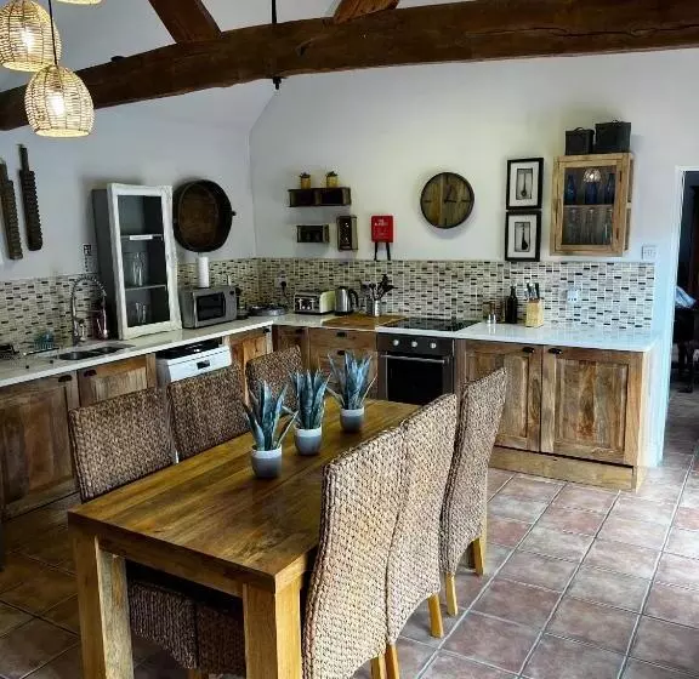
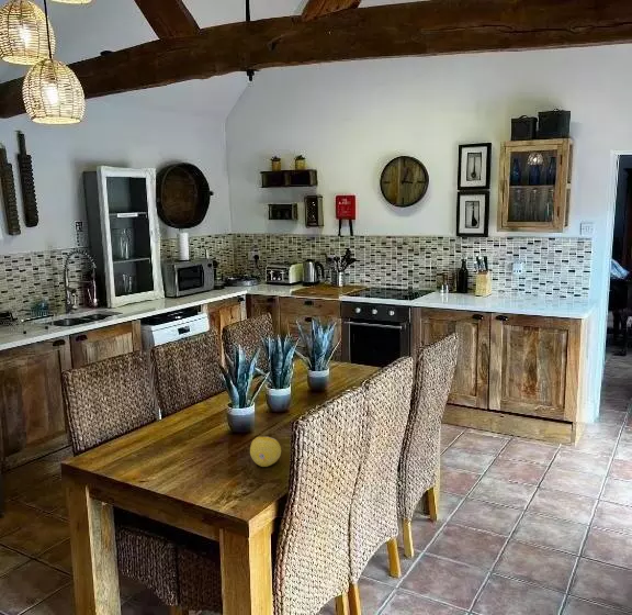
+ fruit (266, 450)
